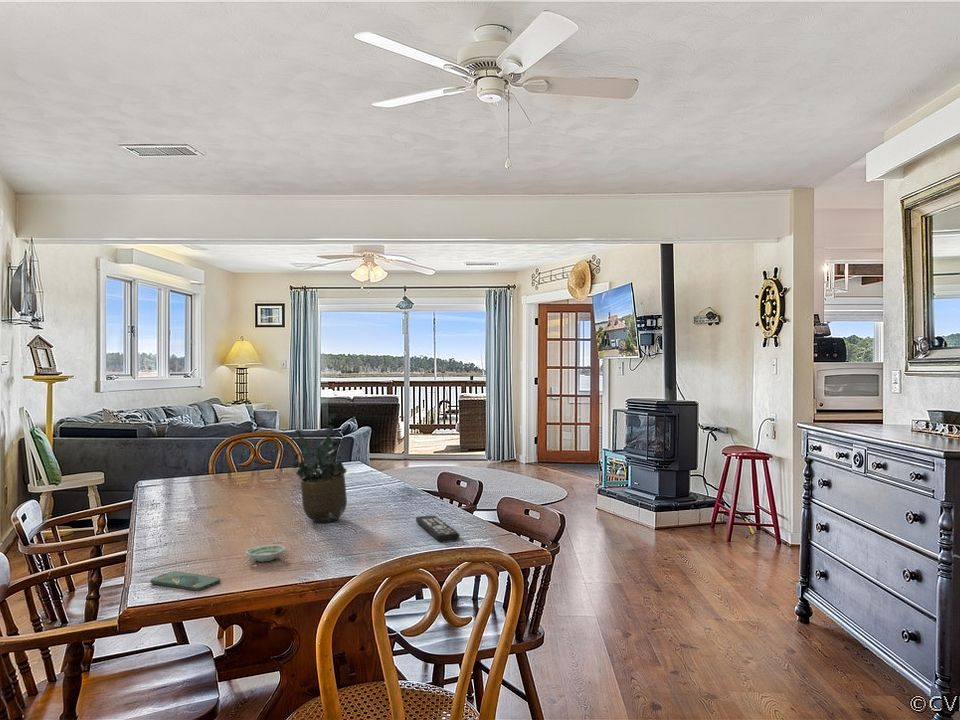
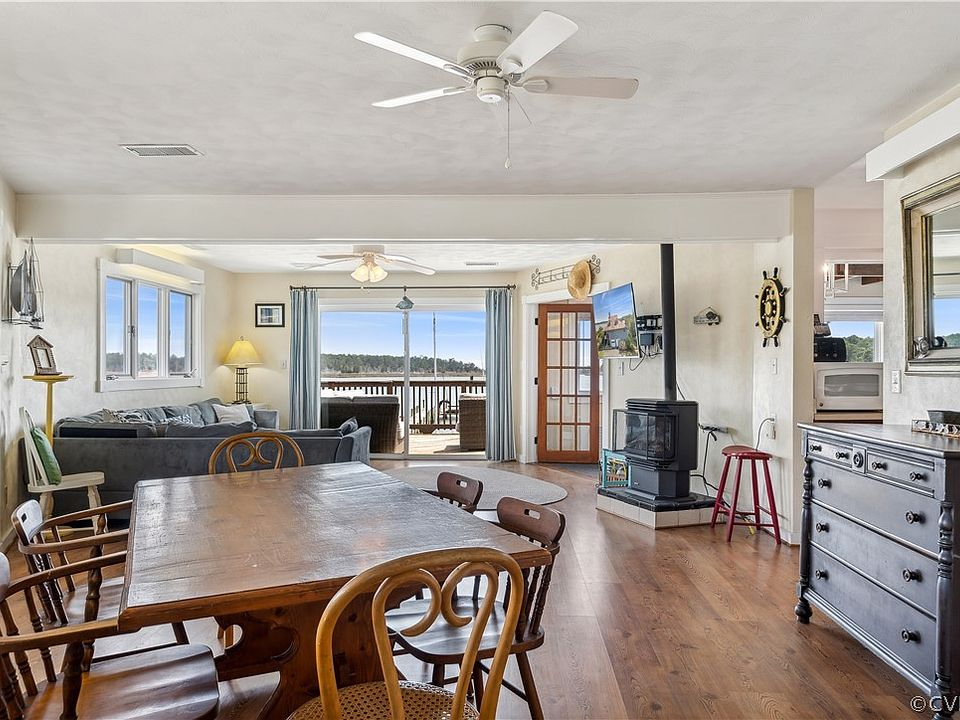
- saucer (265, 554)
- potted plant (321, 466)
- remote control (436, 528)
- smartphone (185, 580)
